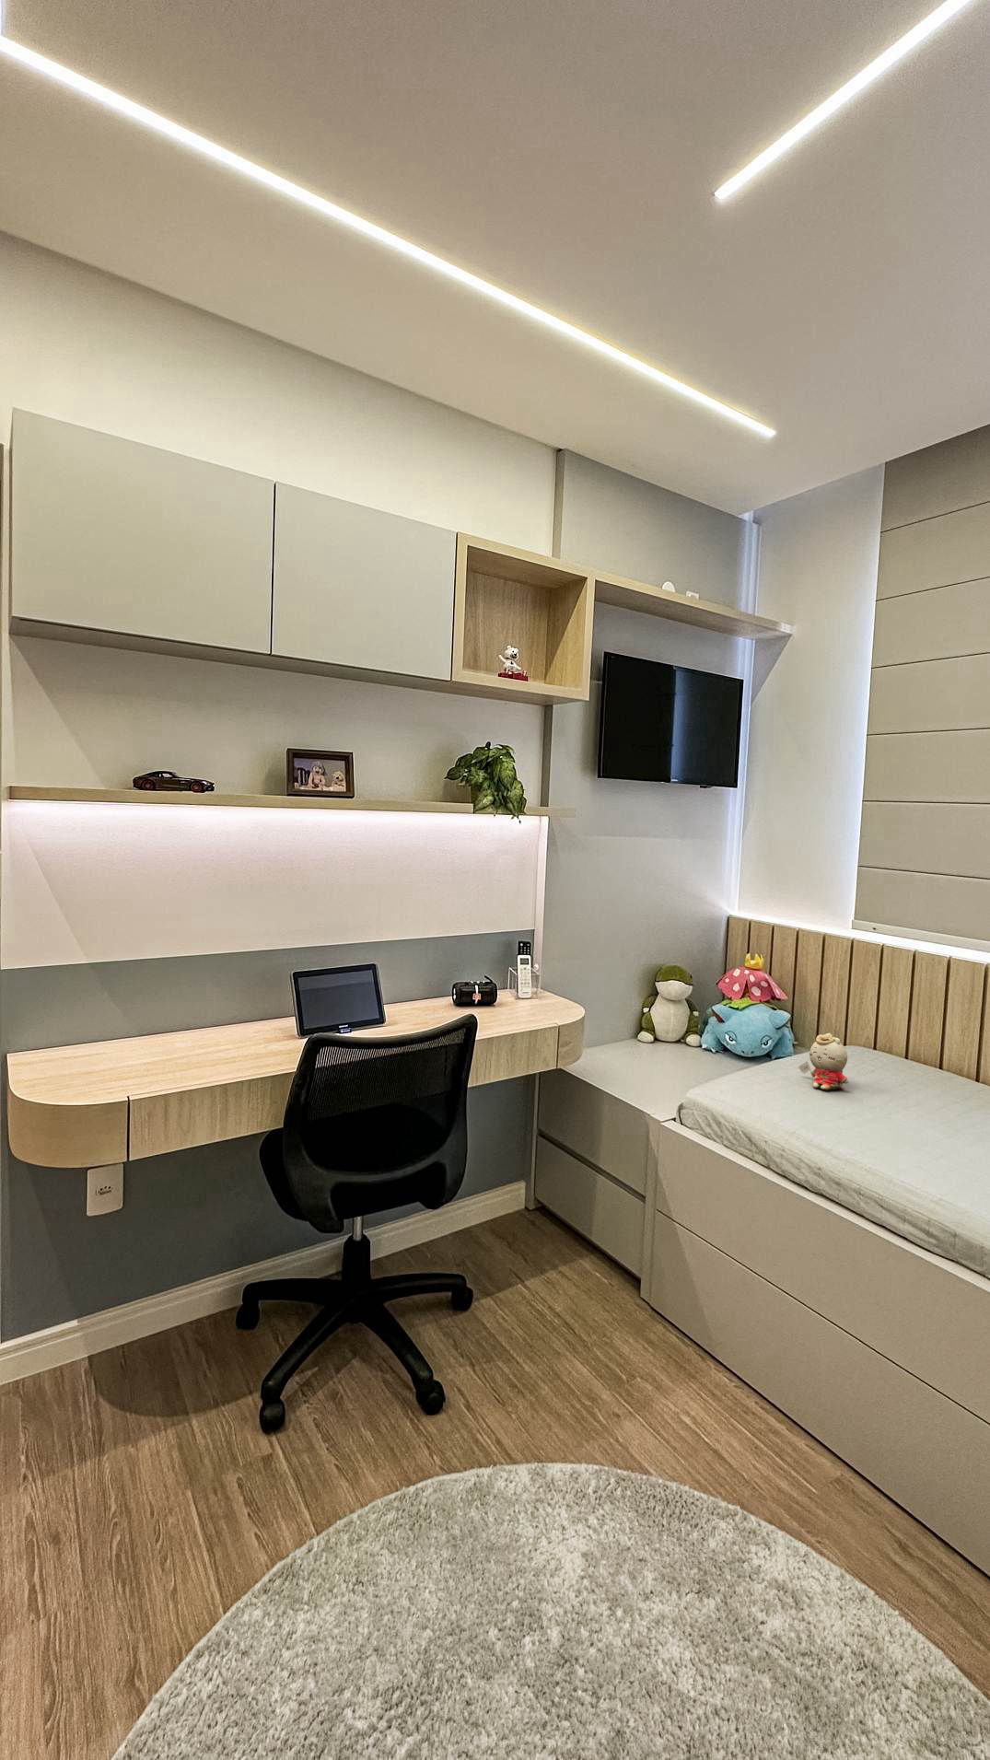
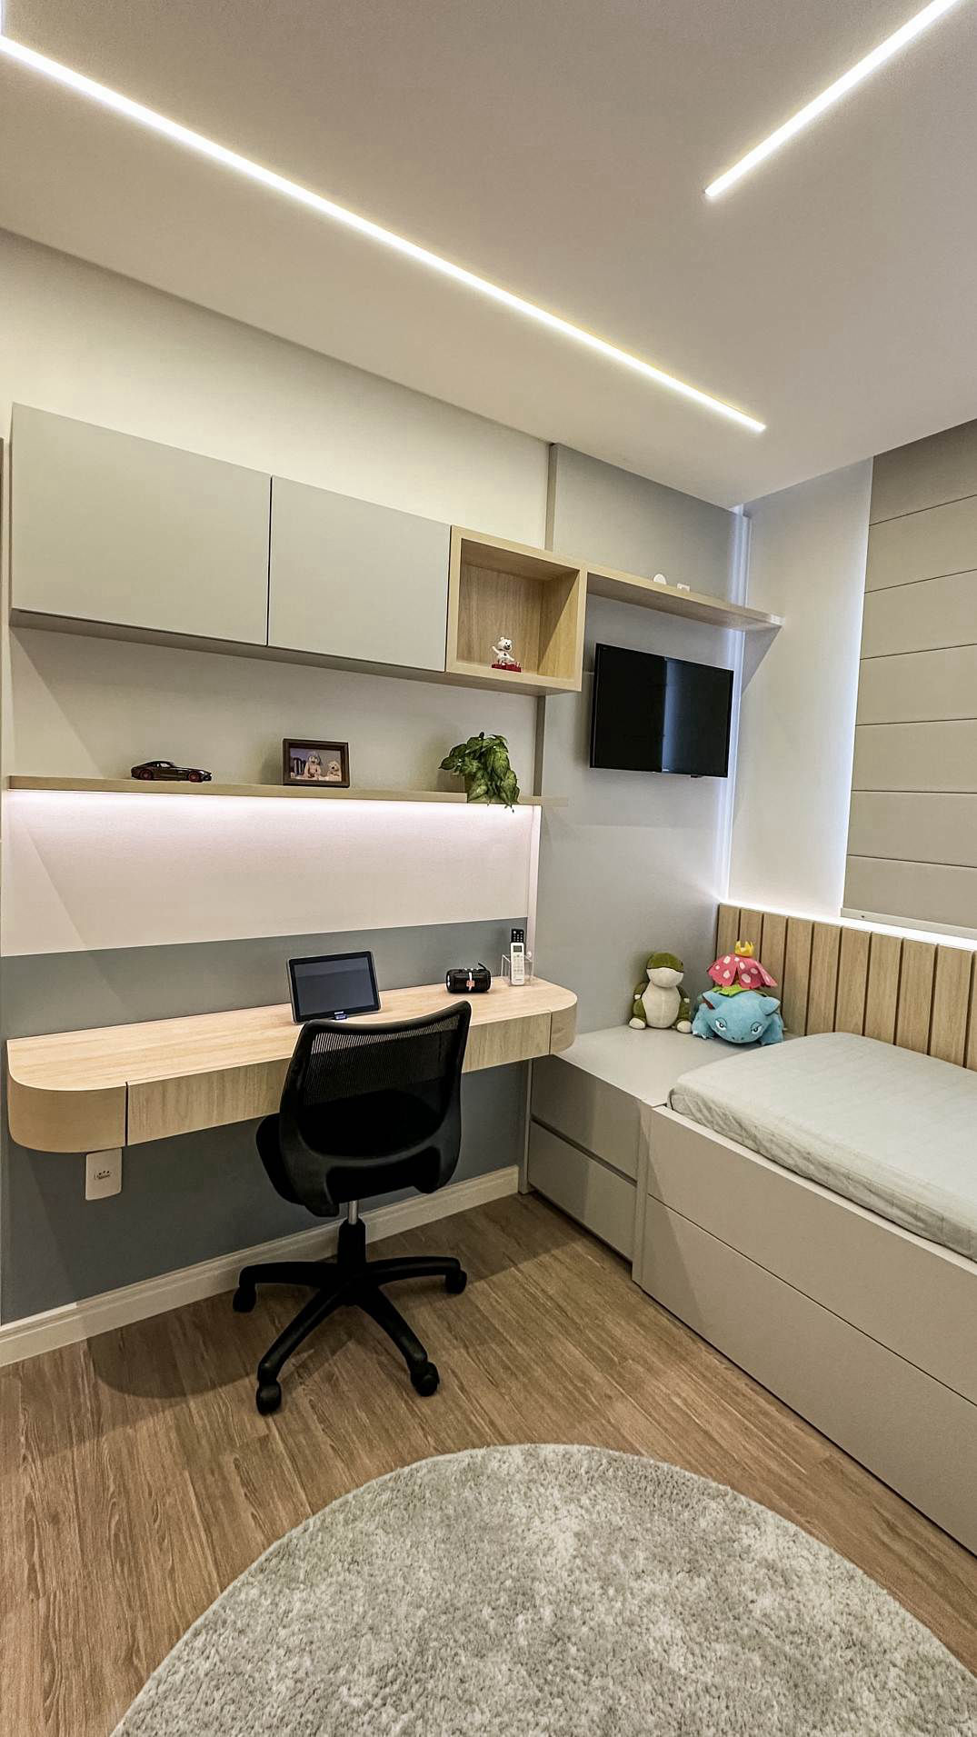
- stuffed toy (822, 1058)
